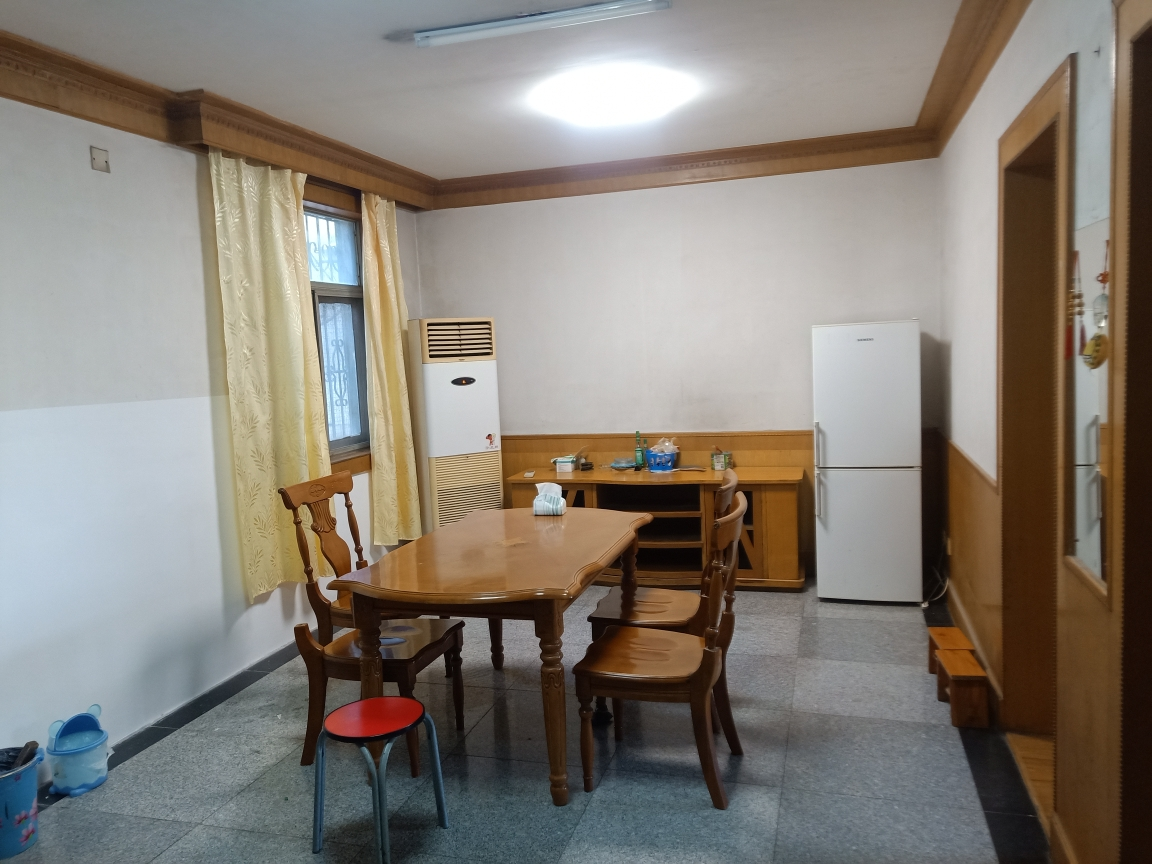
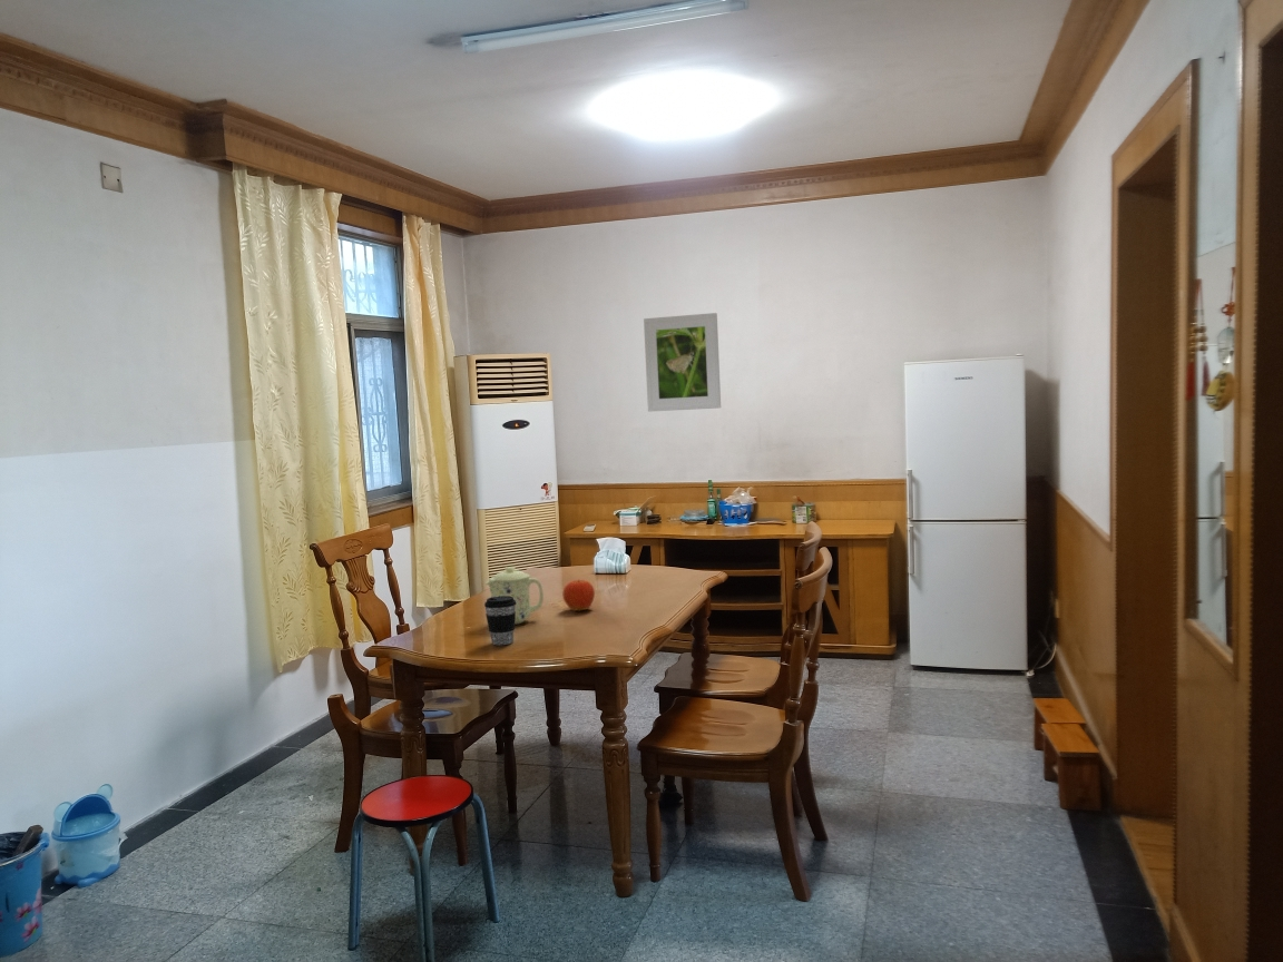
+ coffee cup (501, 620)
+ mug (515, 595)
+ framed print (682, 363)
+ fruit (578, 595)
